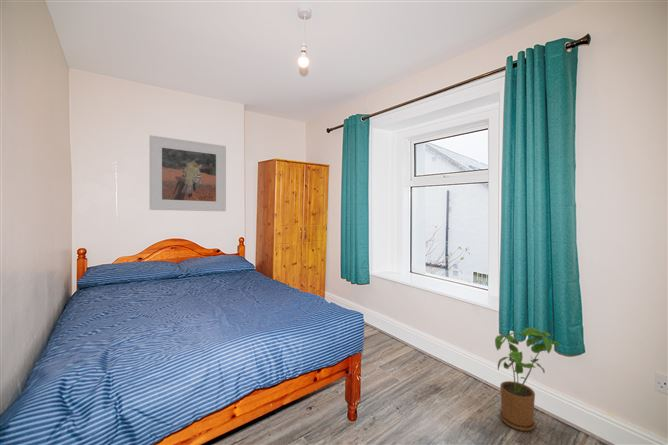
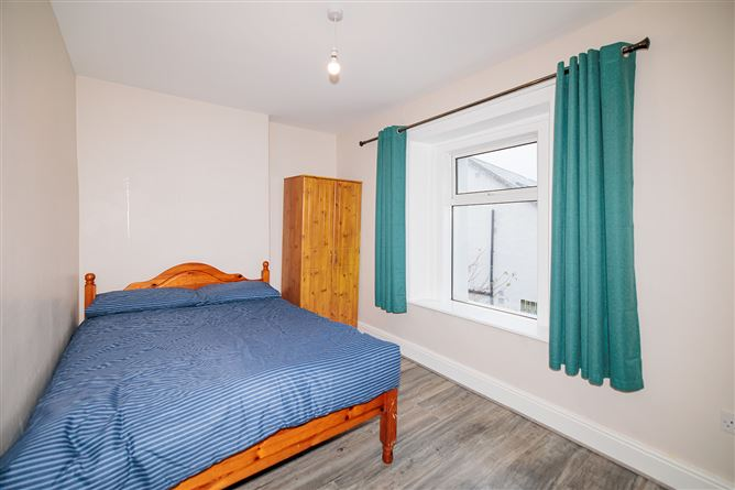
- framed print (190, 175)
- house plant (517, 375)
